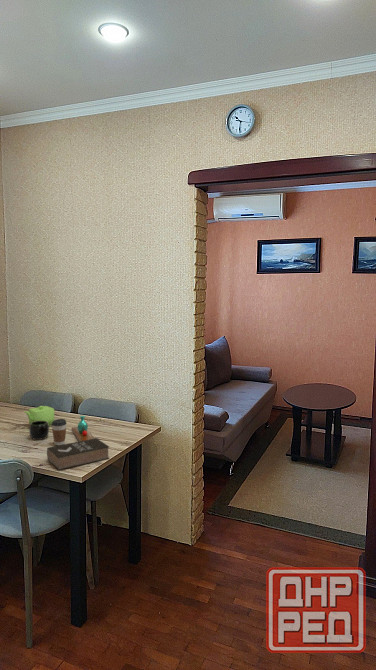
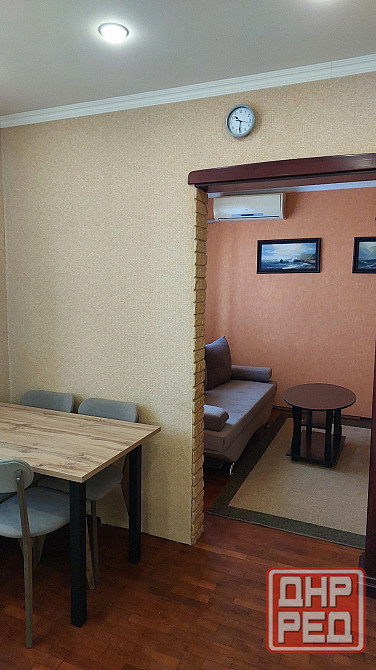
- coffee cup (59, 432)
- vase (83, 426)
- teapot (39, 416)
- book (78, 453)
- mug (41, 429)
